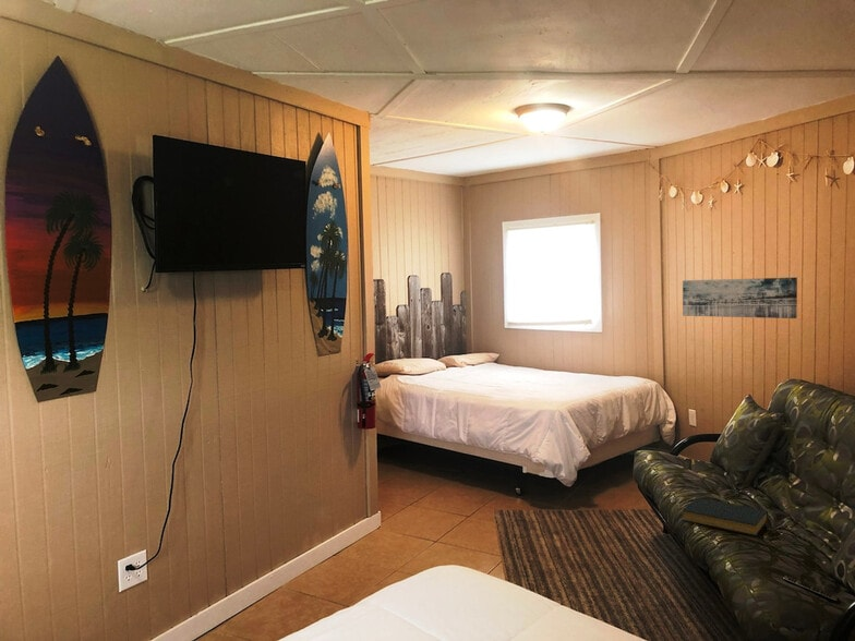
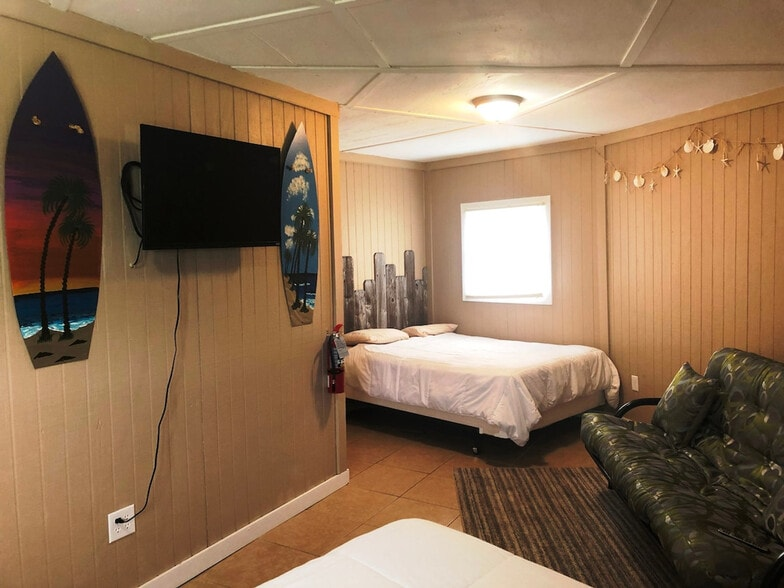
- hardback book (724, 516)
- wall art (735, 298)
